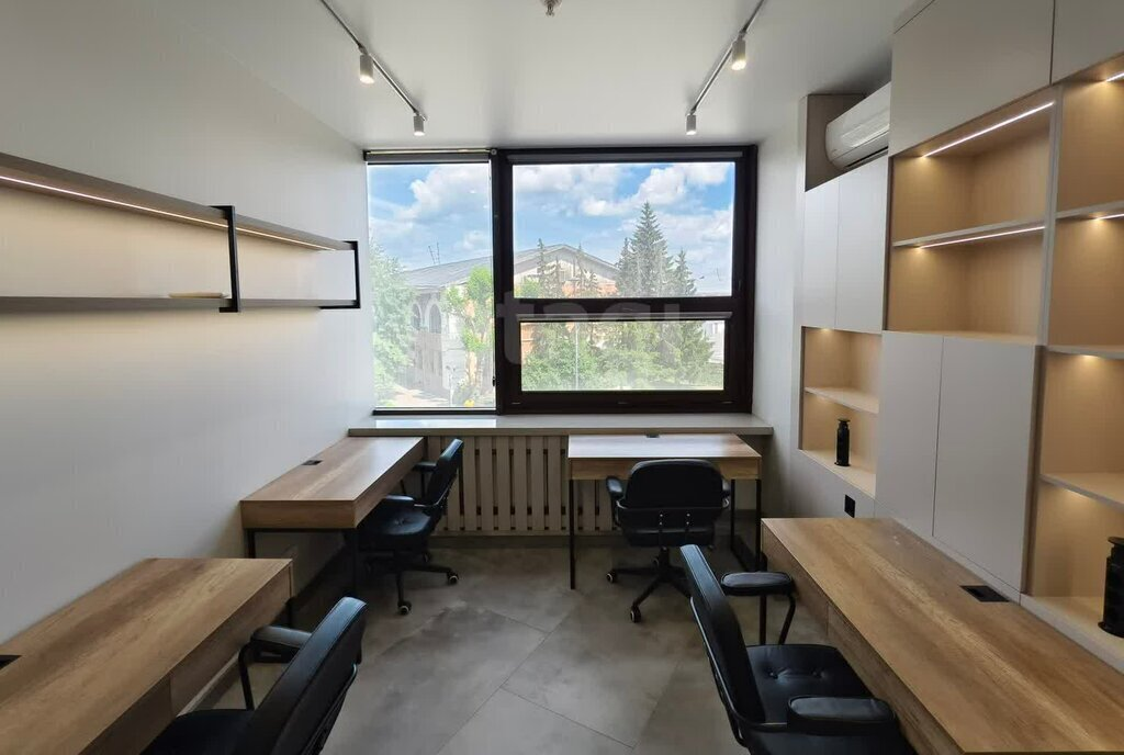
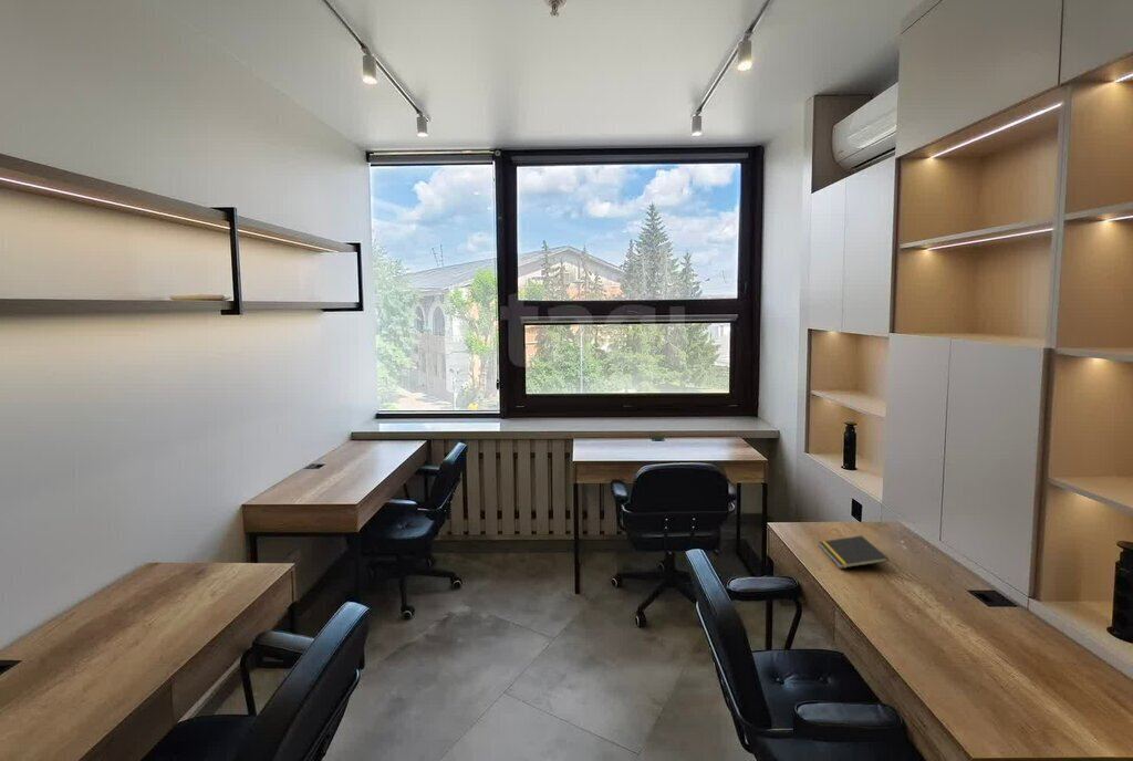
+ notepad (851, 551)
